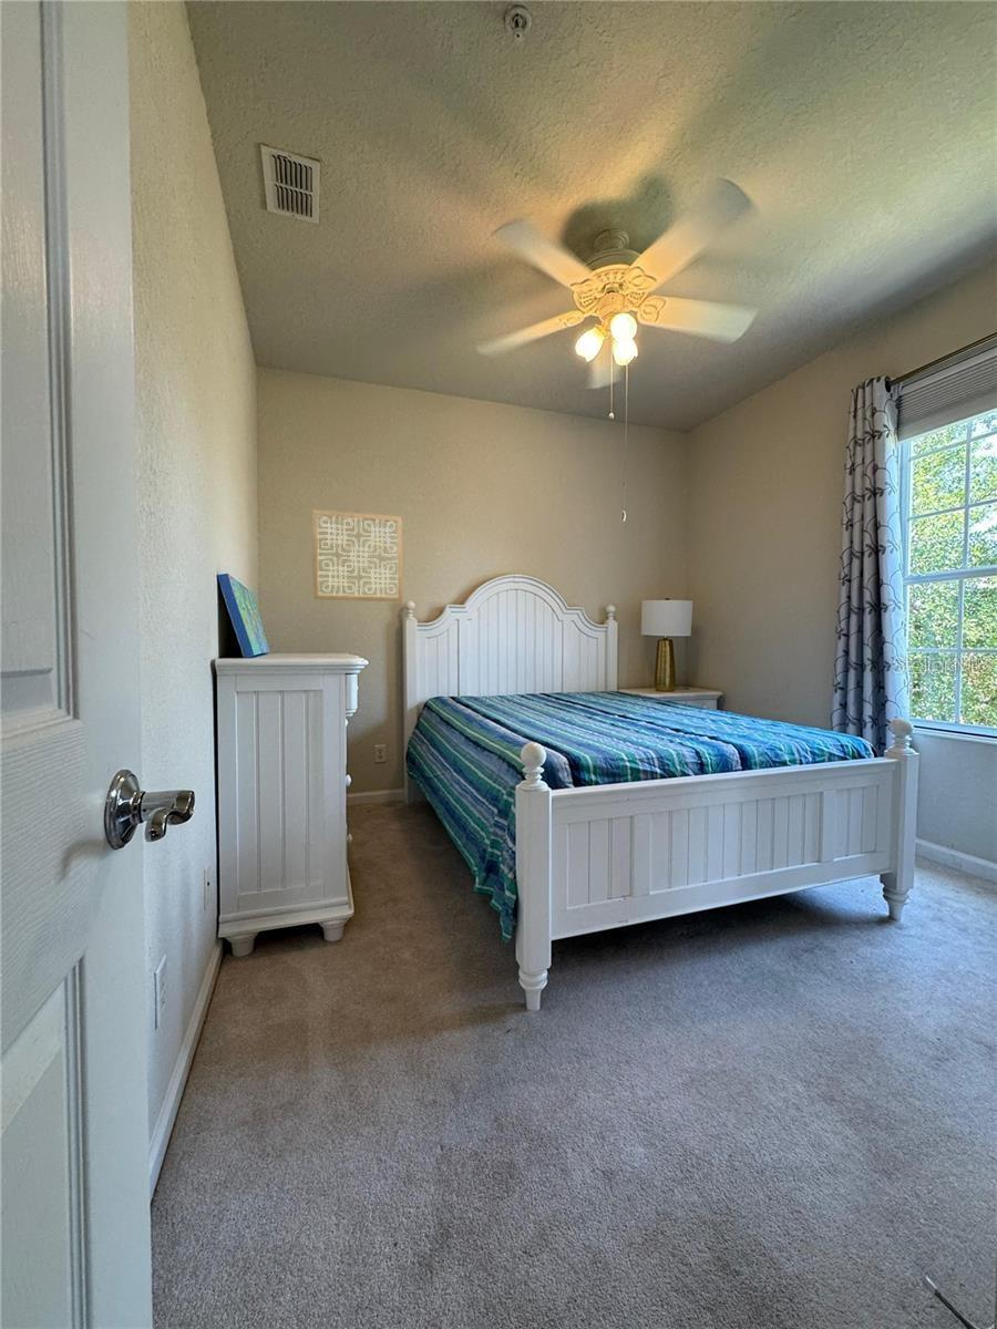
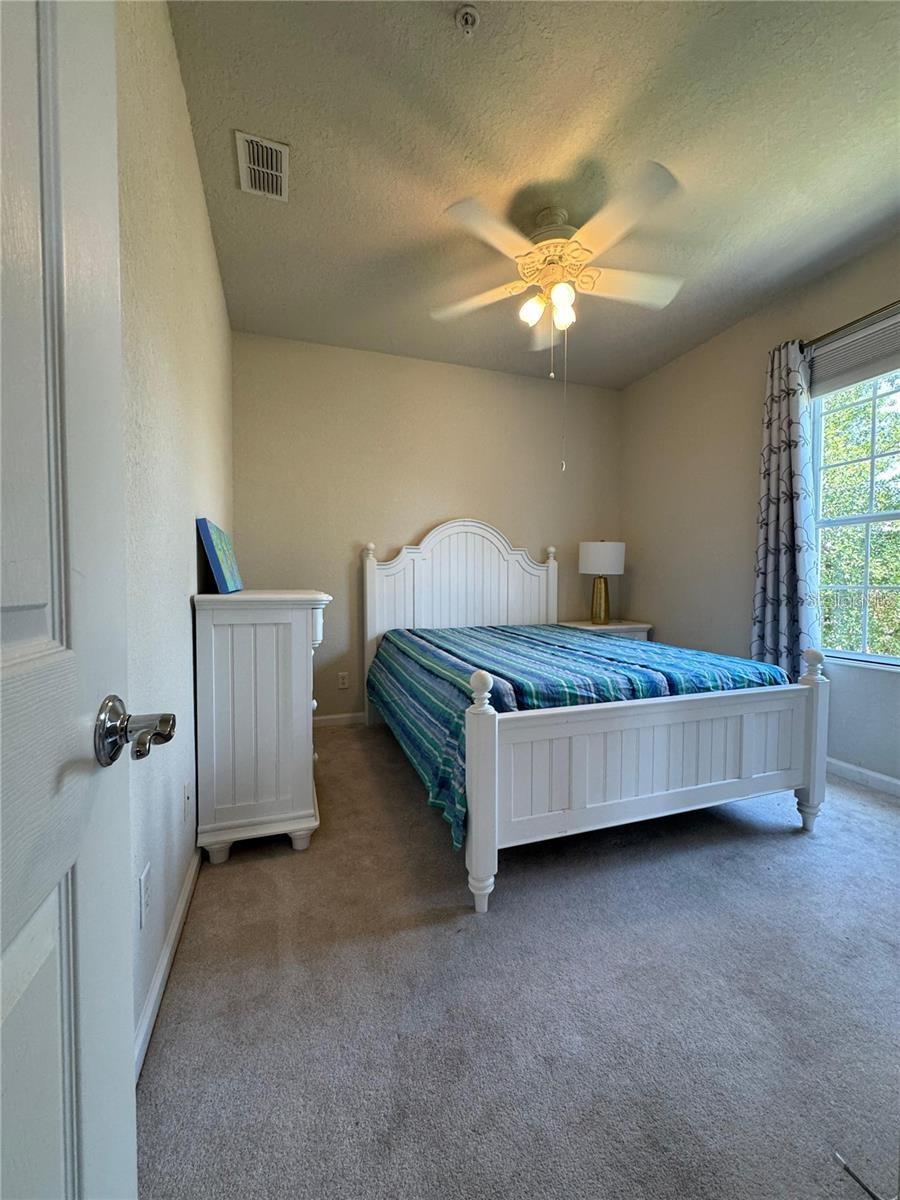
- wall art (358, 554)
